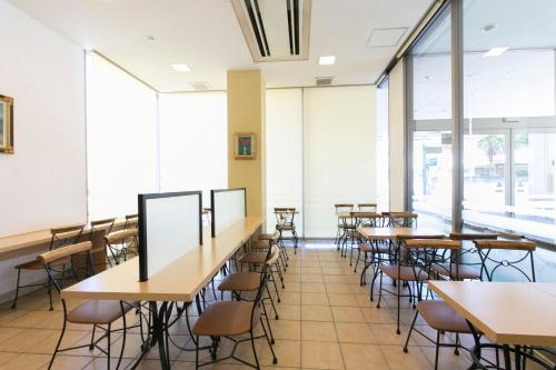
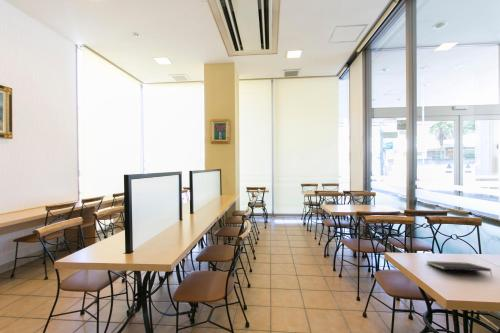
+ notepad (456, 265)
